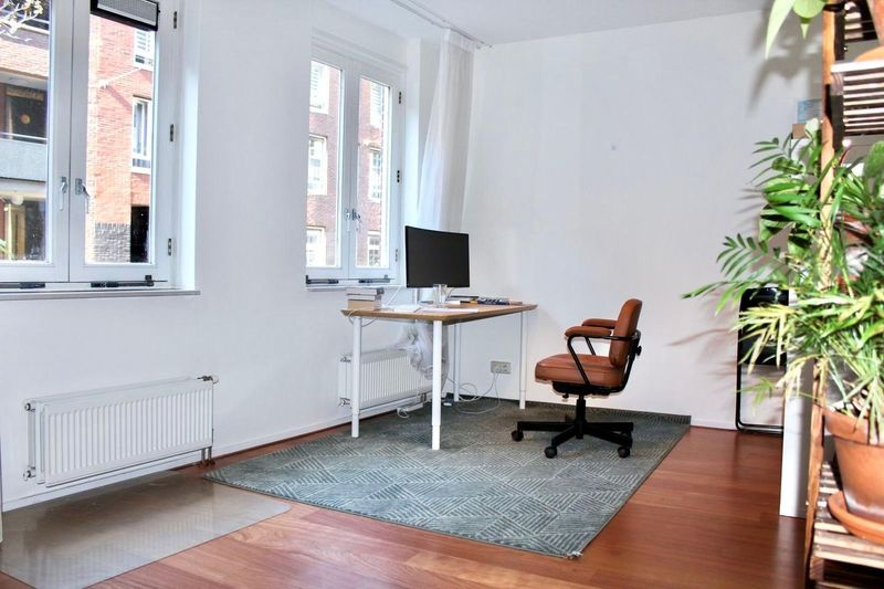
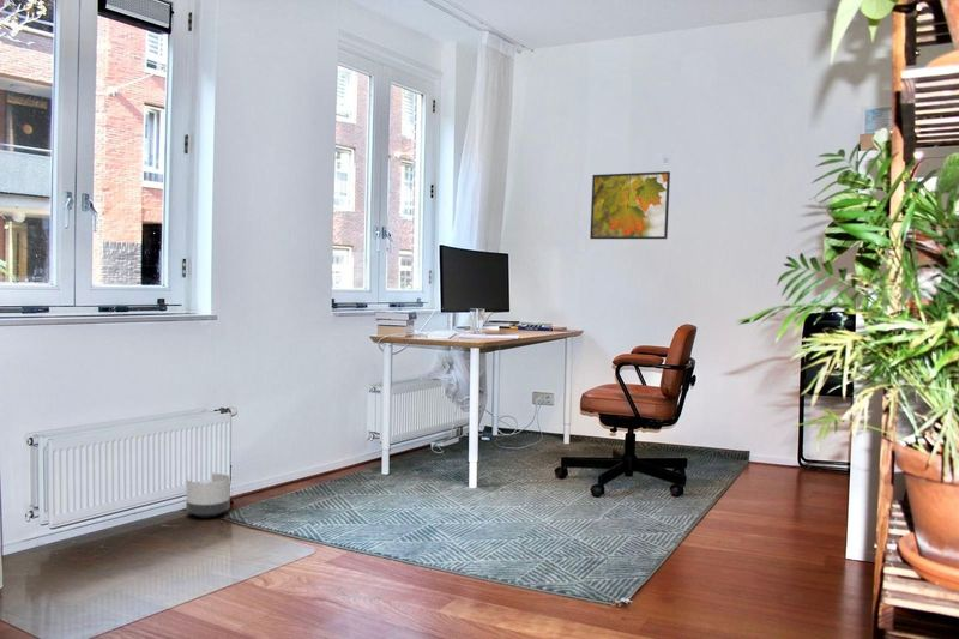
+ planter (207, 495)
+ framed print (628, 206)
